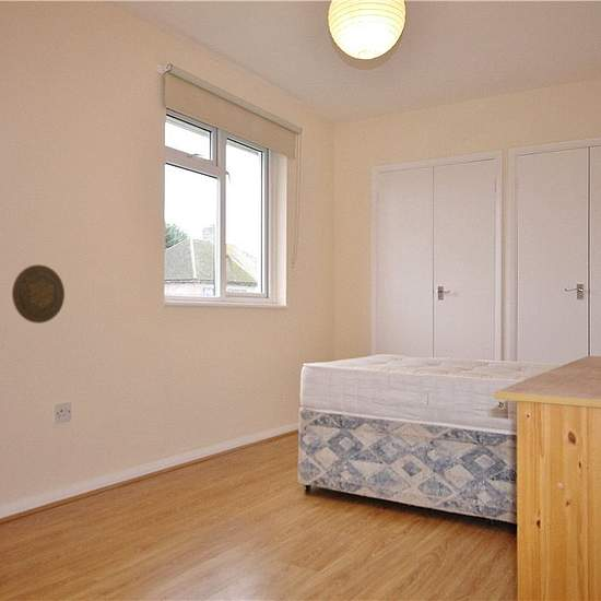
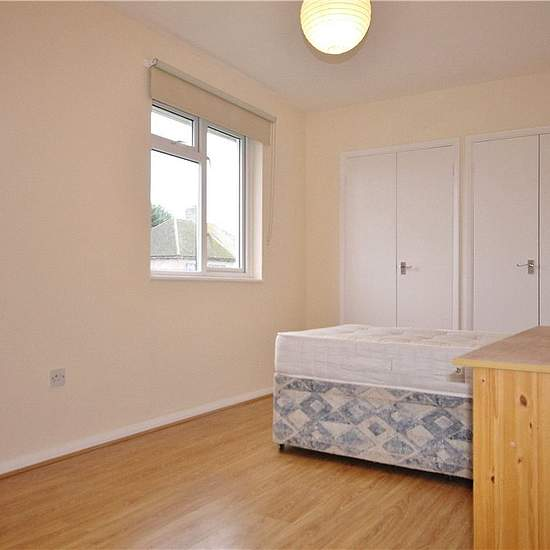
- decorative plate (40, 294)
